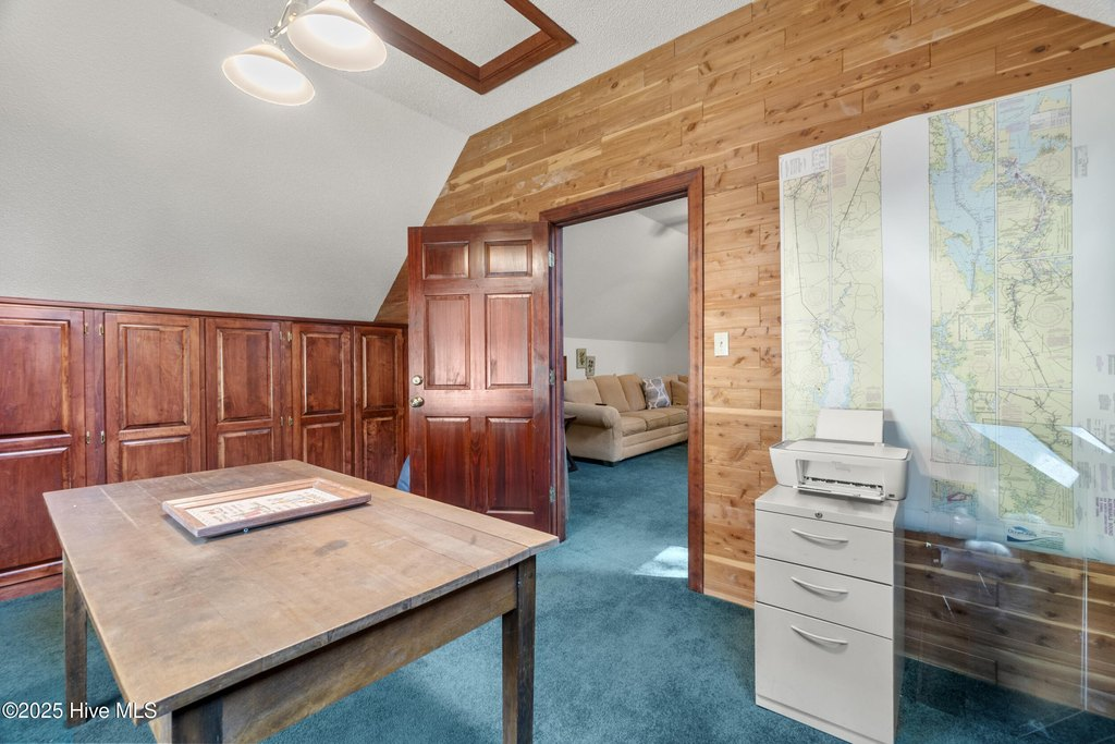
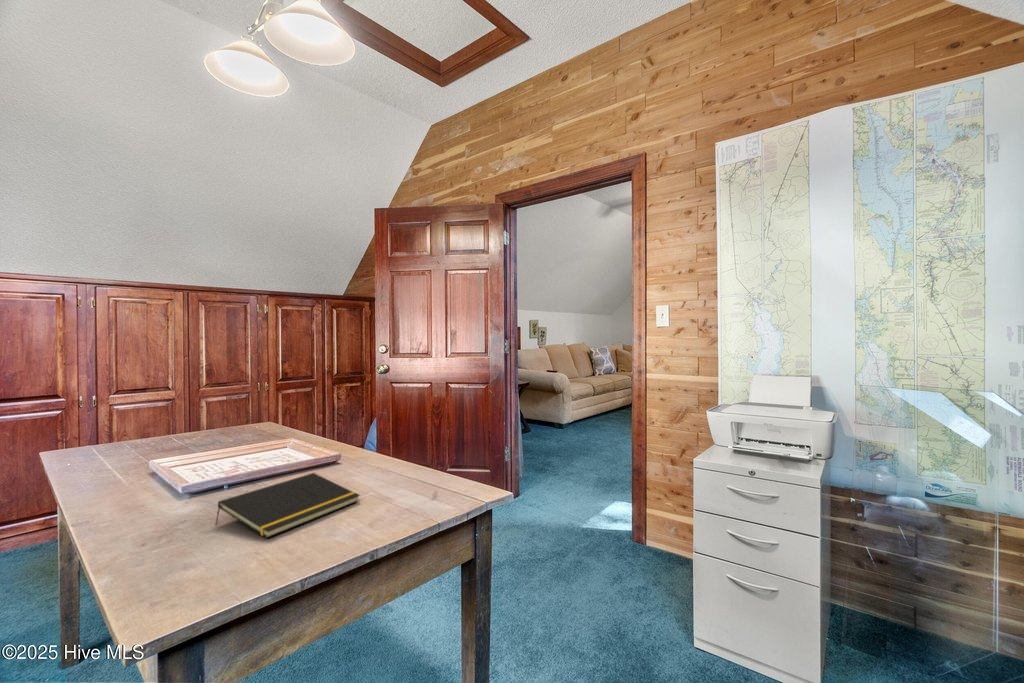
+ notepad (293, 500)
